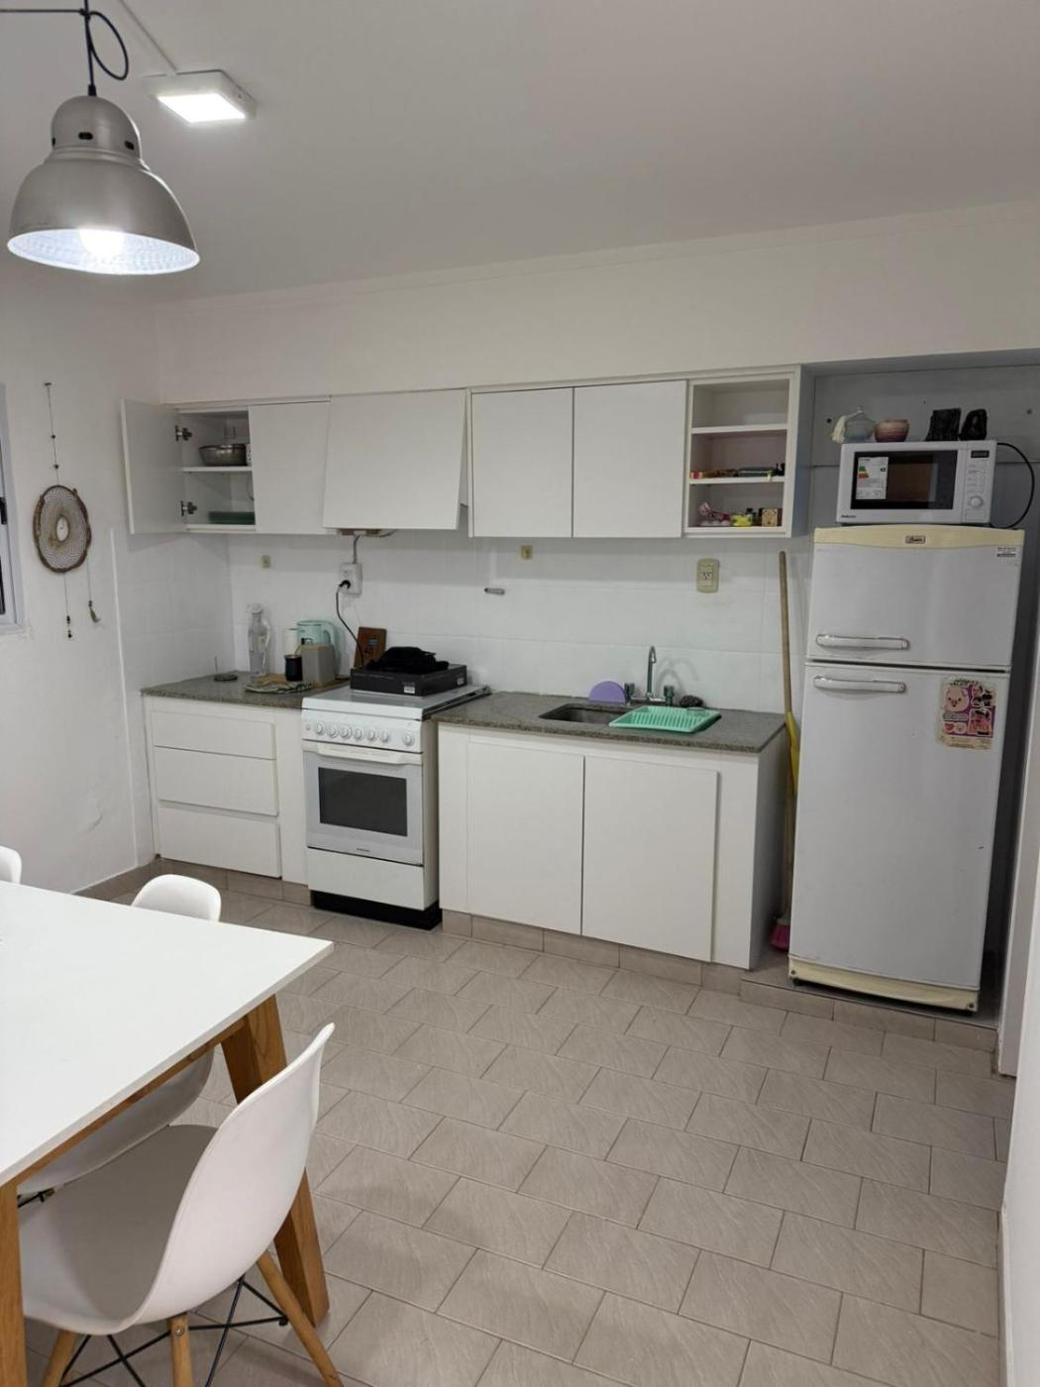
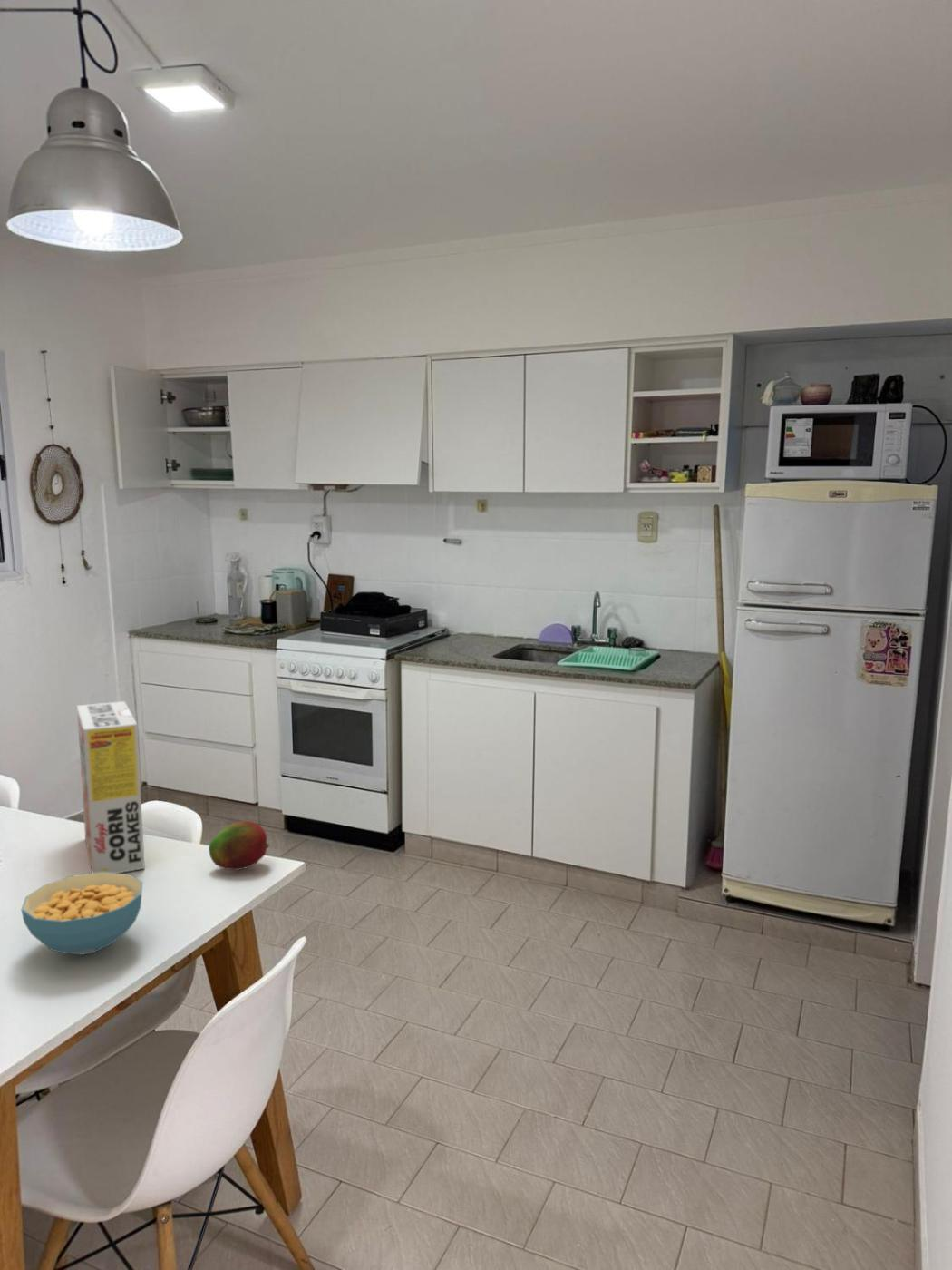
+ cereal box (110, 784)
+ cereal bowl (85, 921)
+ fruit (238, 845)
